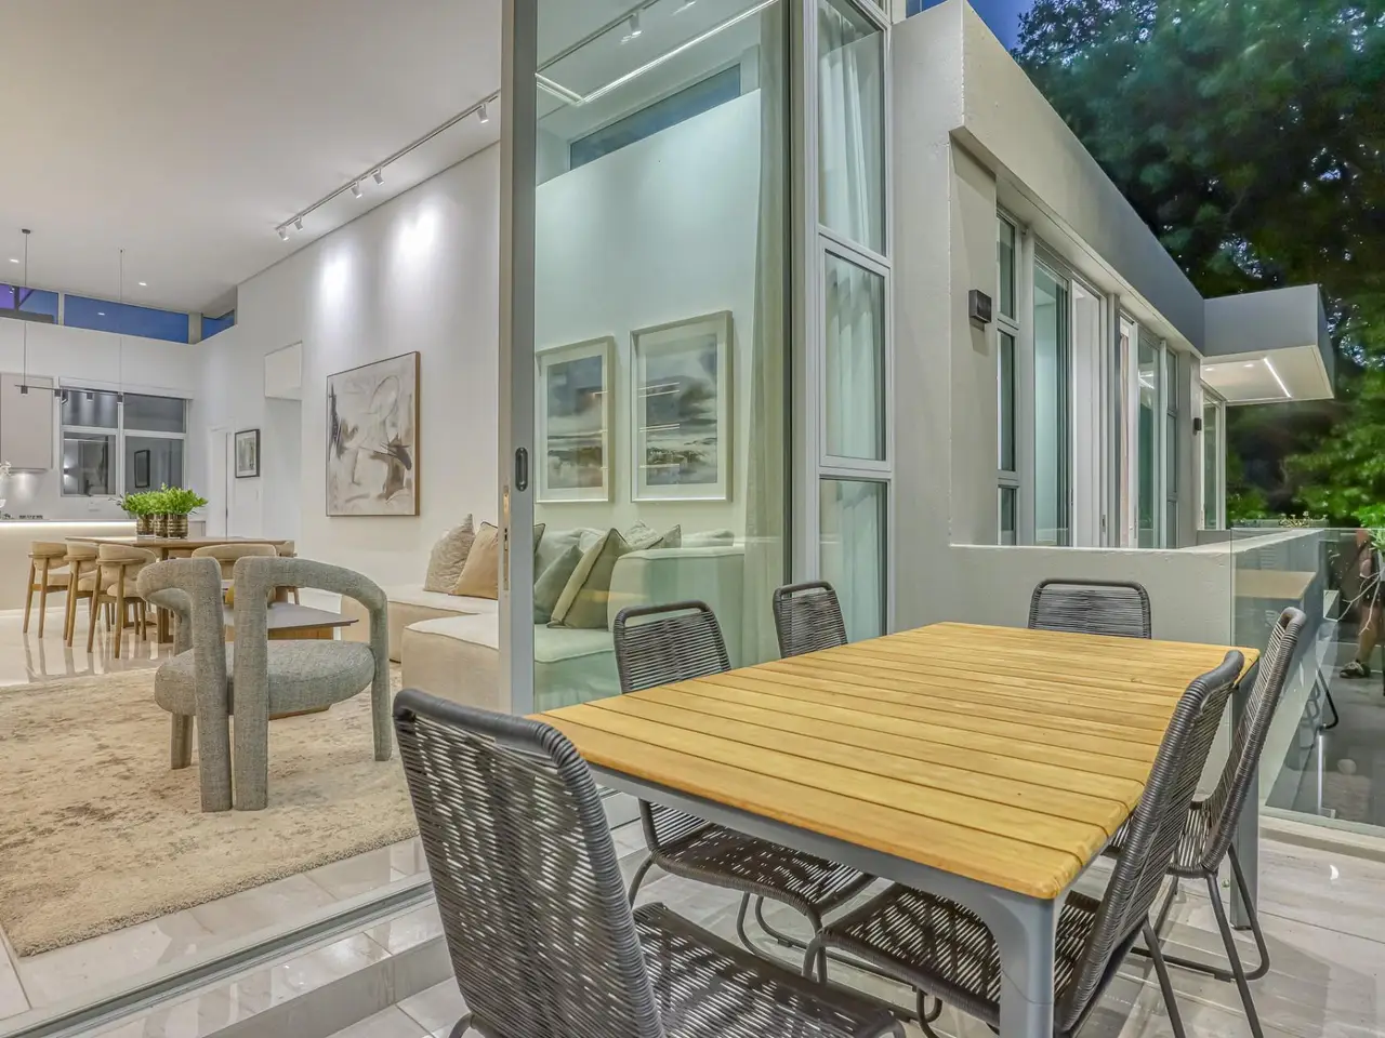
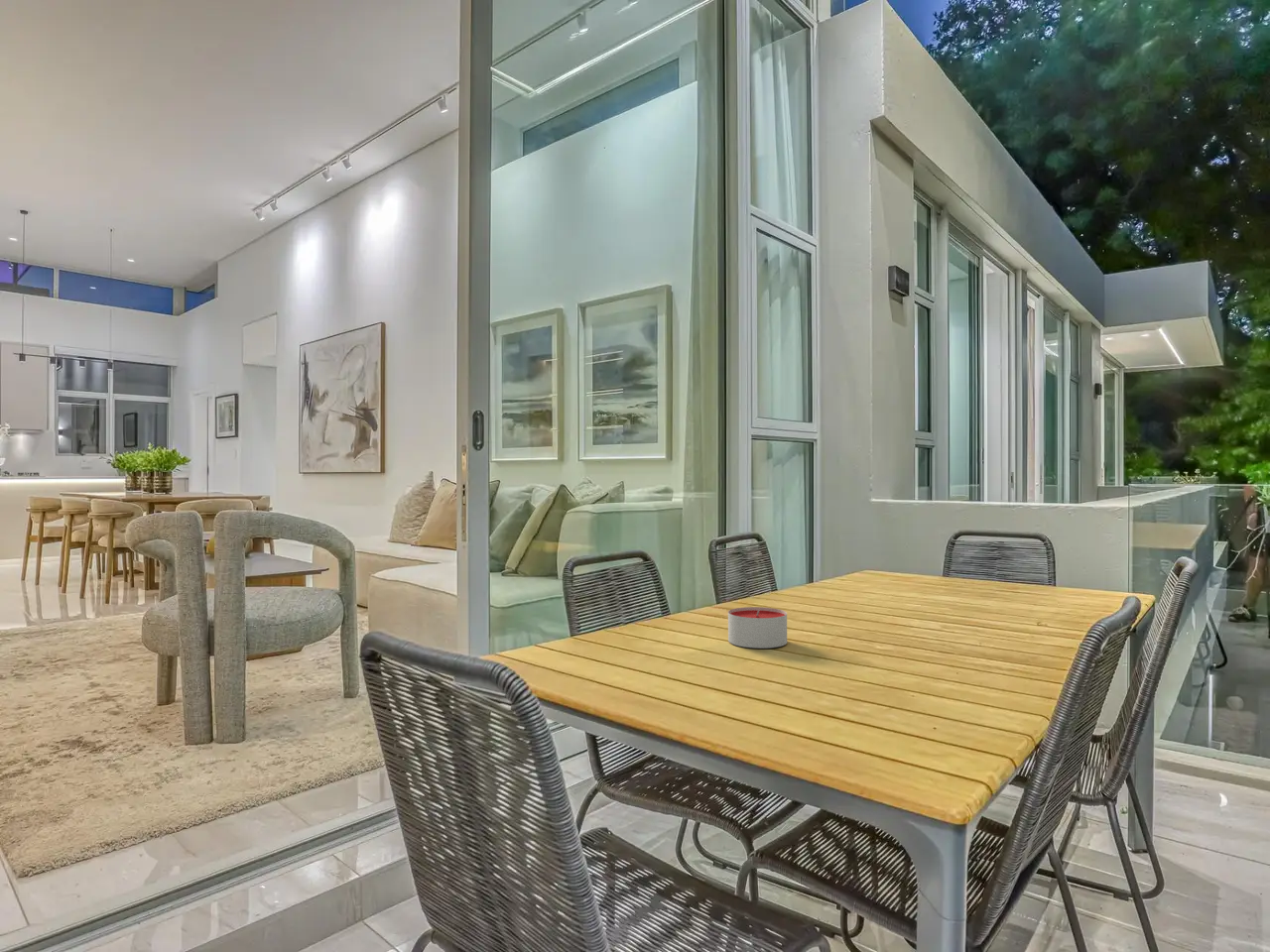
+ candle (757, 626)
